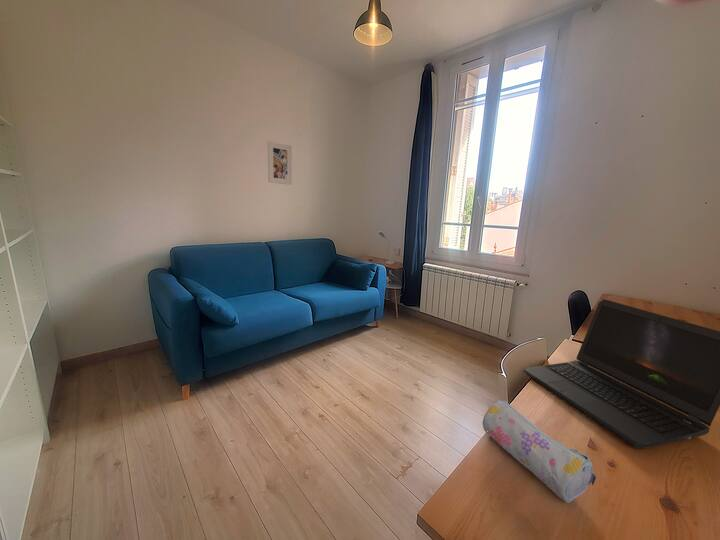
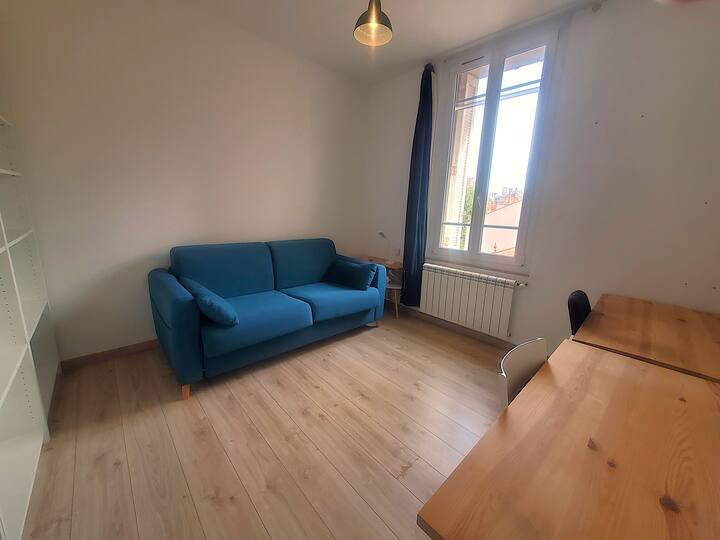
- laptop computer (616, 360)
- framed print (280, 163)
- pencil case (532, 444)
